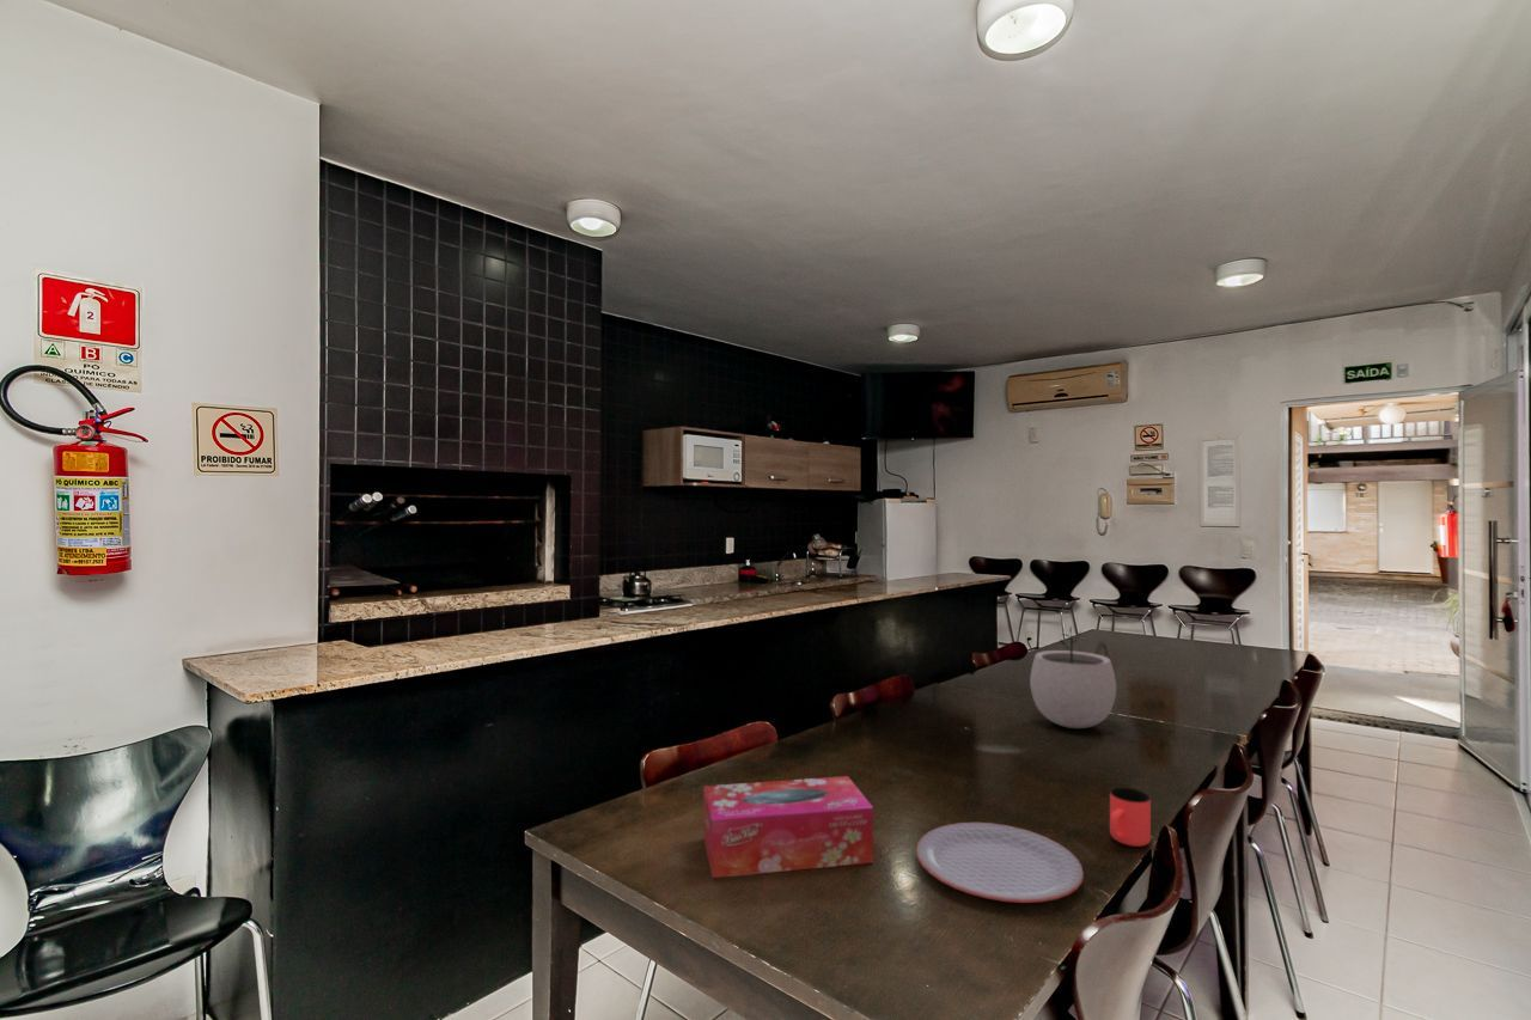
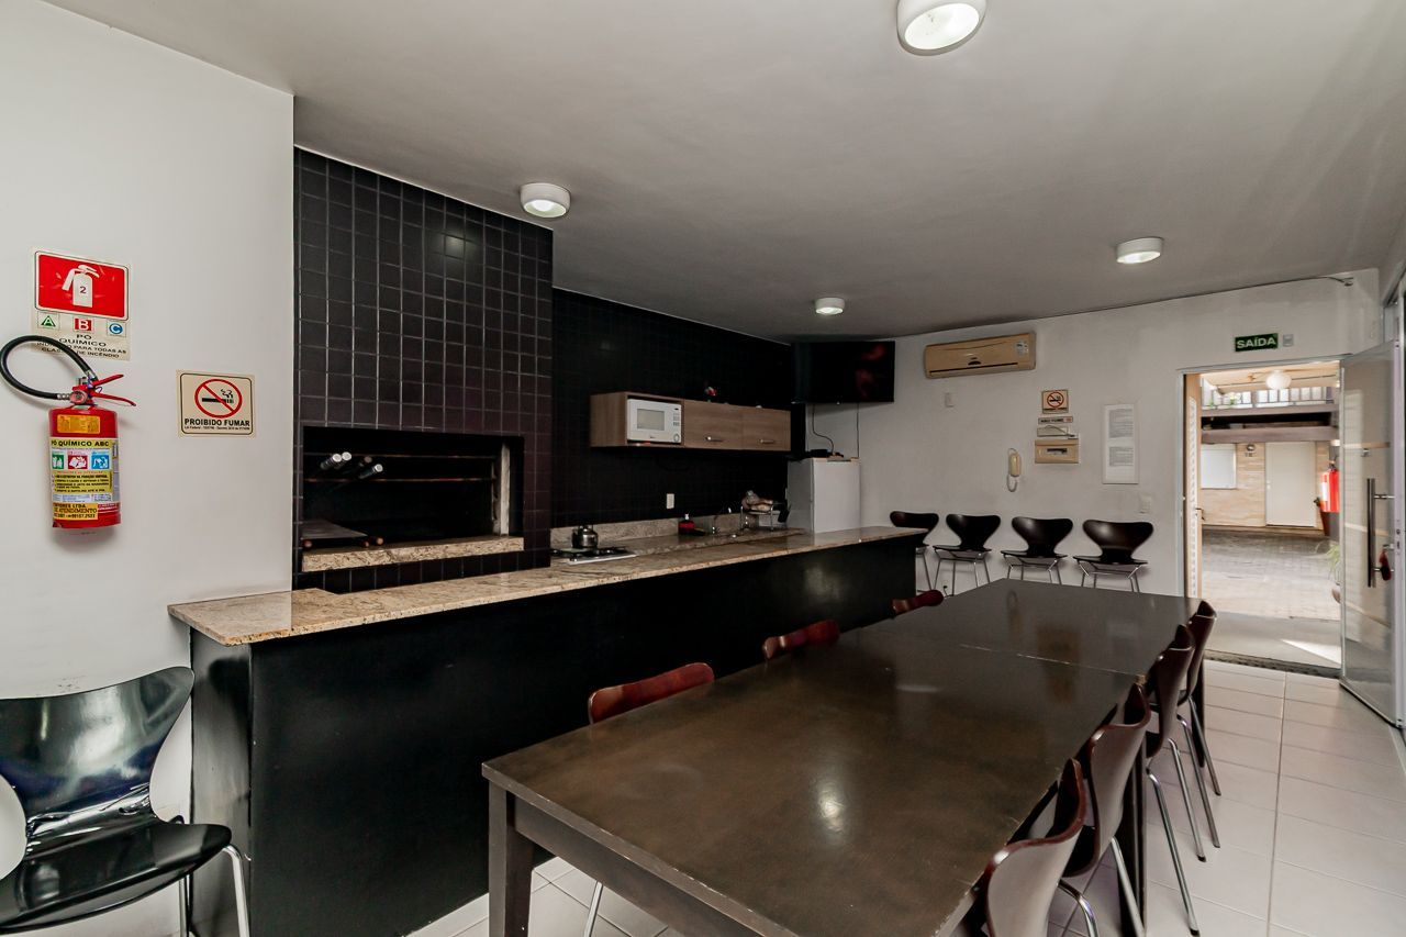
- tissue box (785, 823)
- cup (1126, 819)
- plate (996, 862)
- plant pot (1072, 676)
